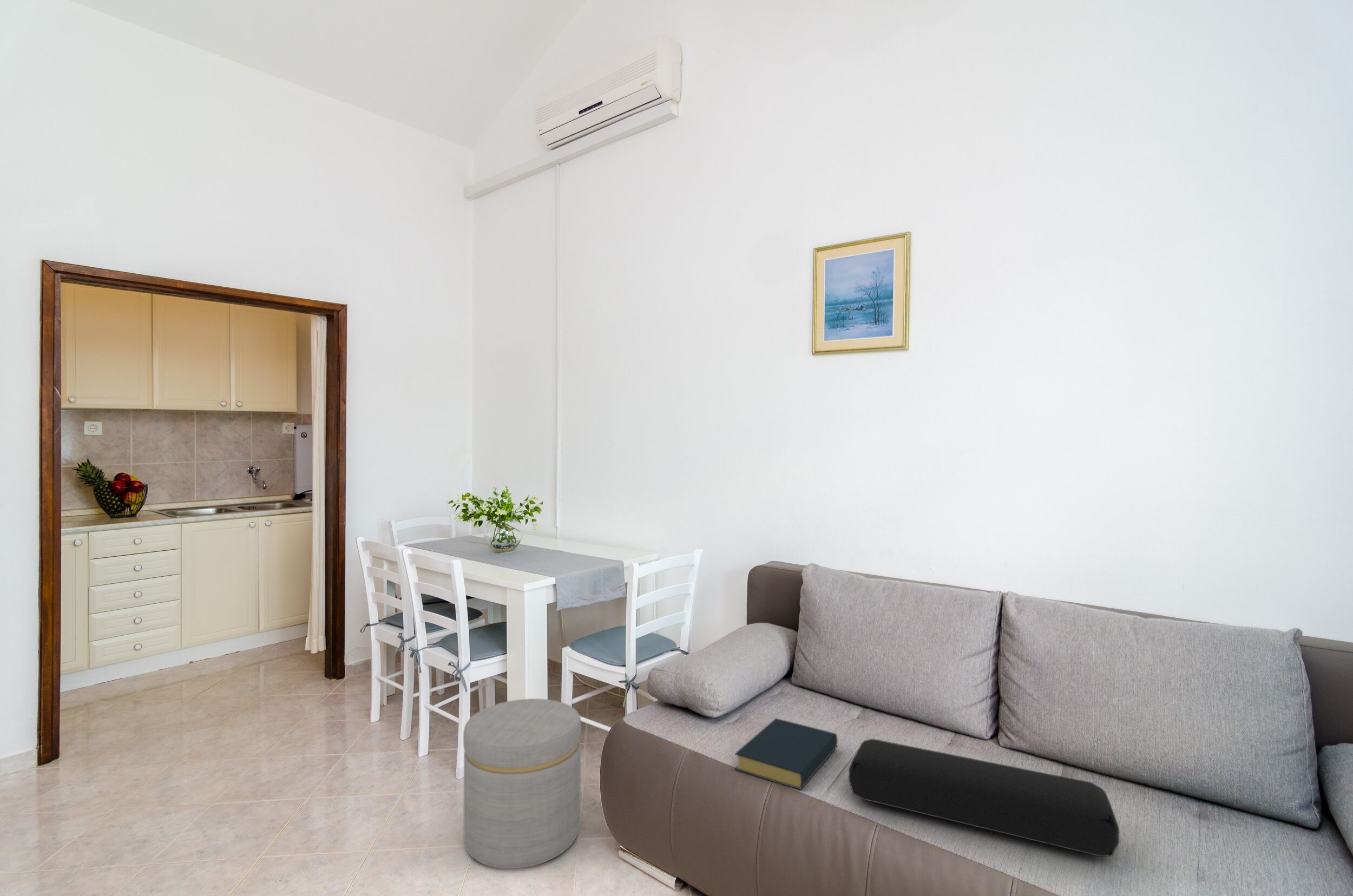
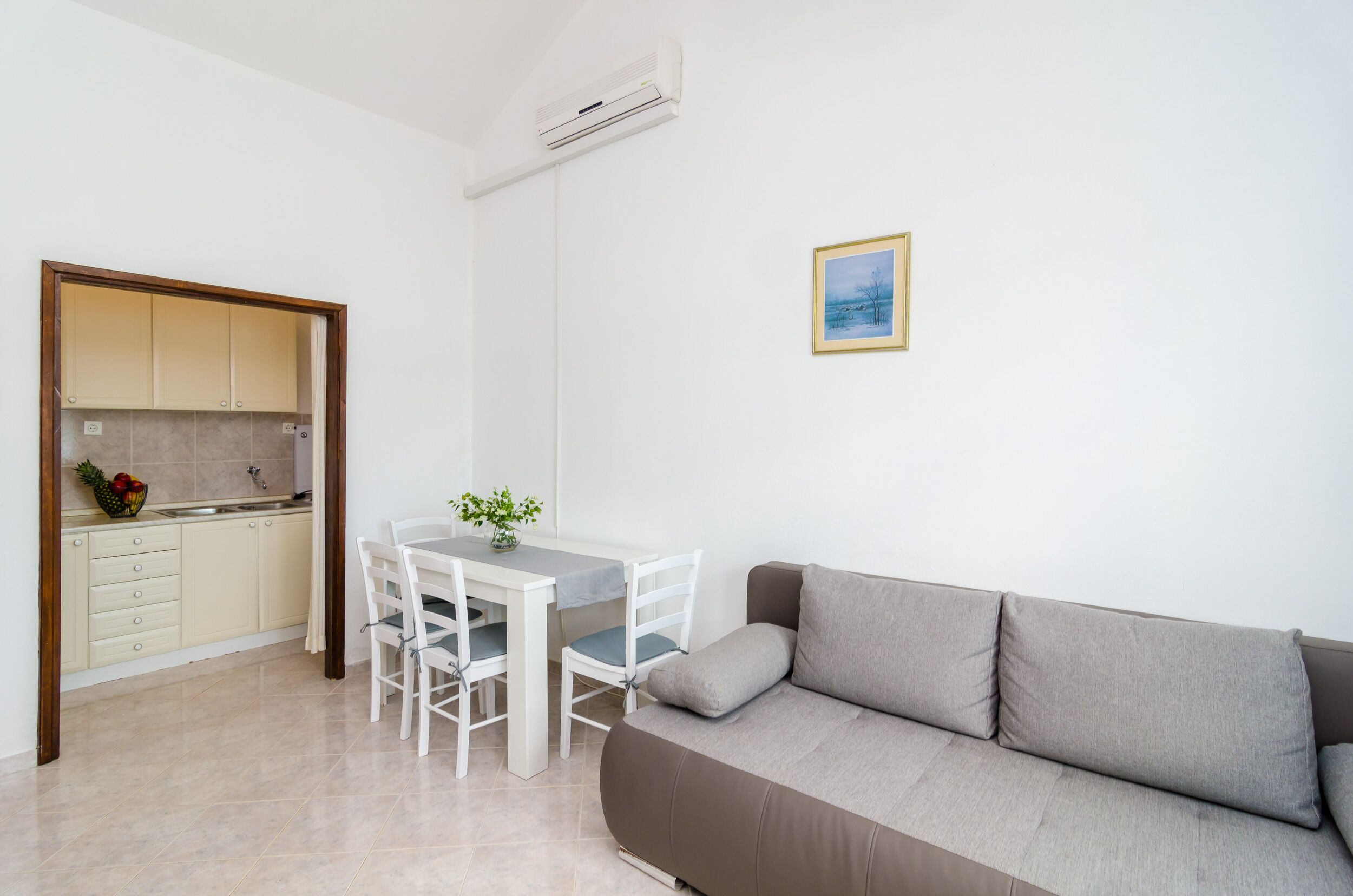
- hardback book (787, 751)
- ottoman (523, 776)
- cushion (973, 792)
